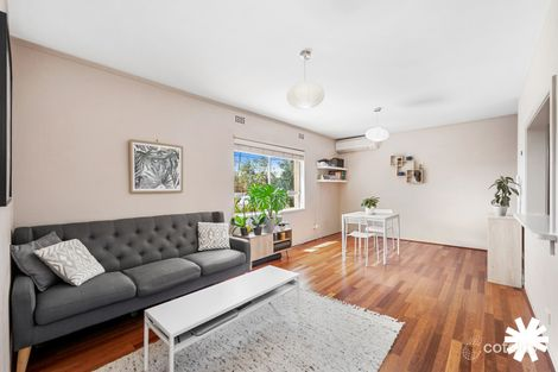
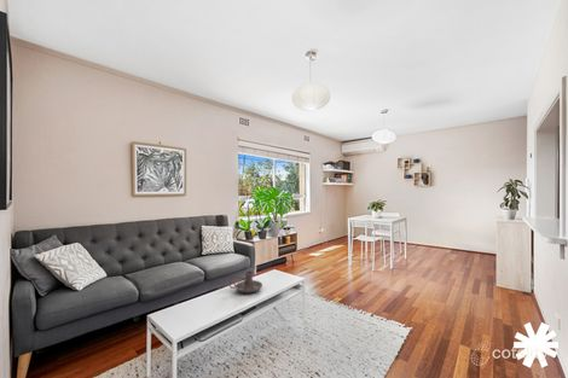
+ candle holder (245, 280)
